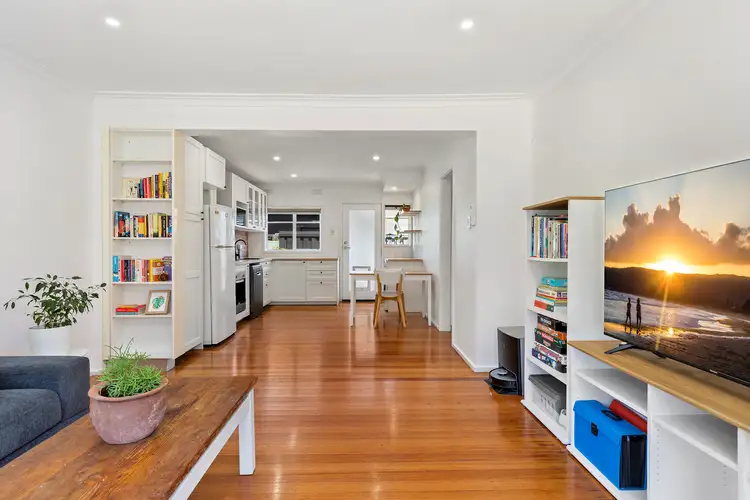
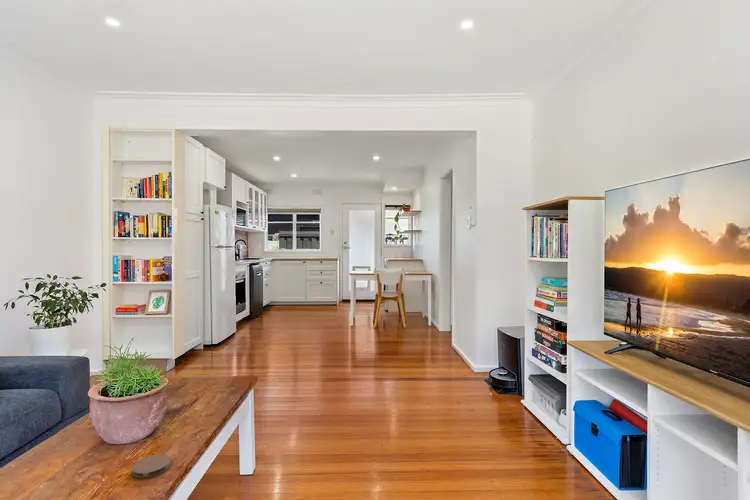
+ coaster (151, 465)
